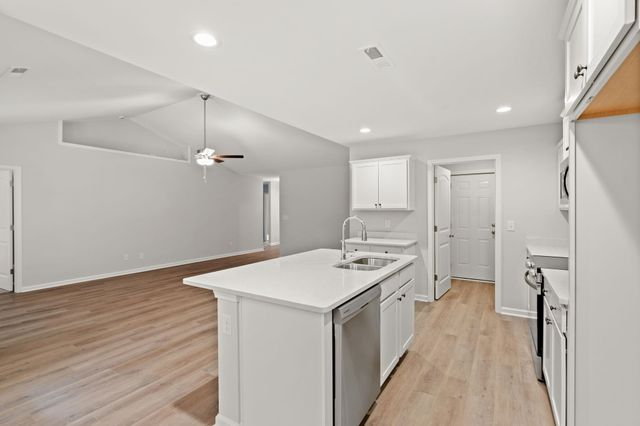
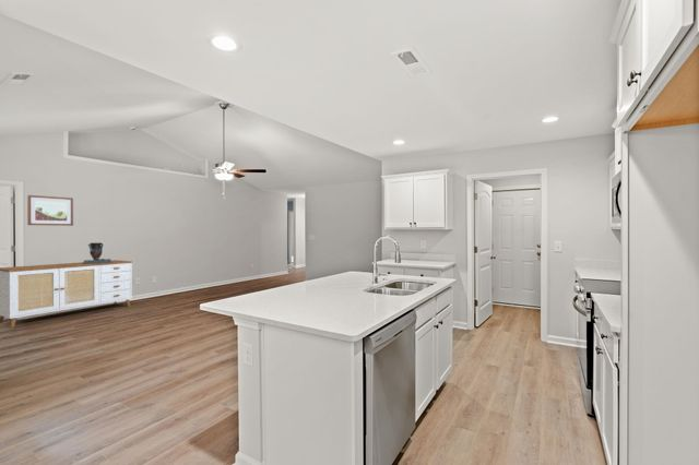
+ sideboard (71, 289)
+ wall art (51, 211)
+ decorative urn (97, 252)
